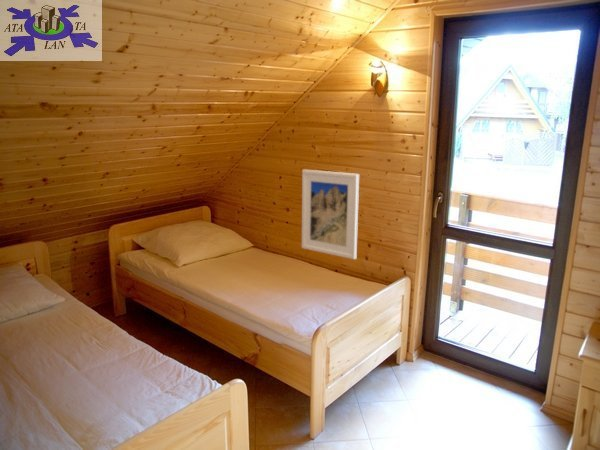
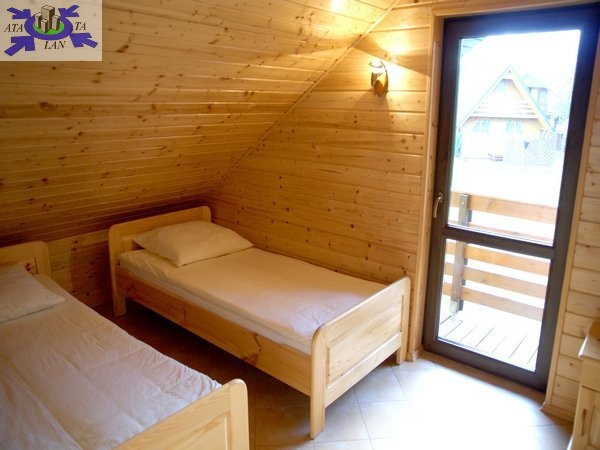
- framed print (328, 213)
